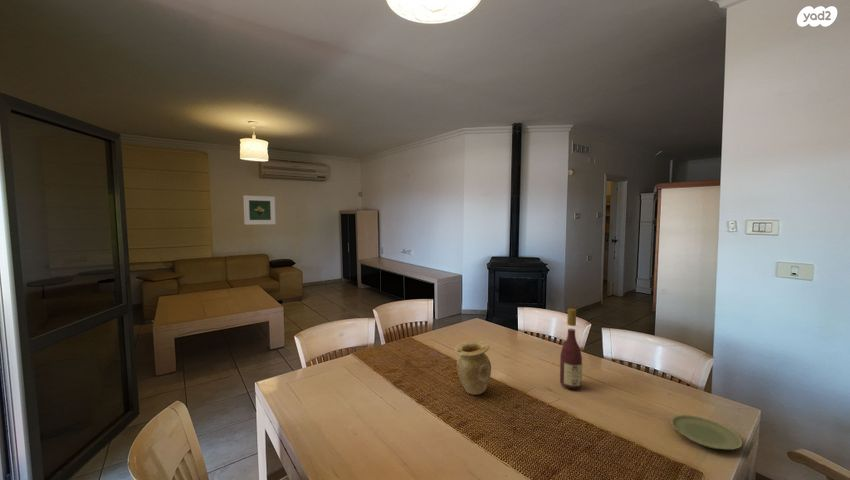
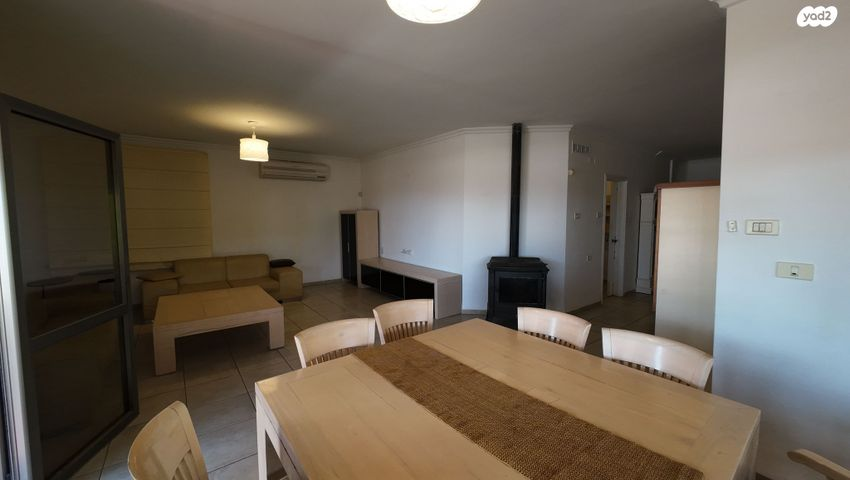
- vase (472, 368)
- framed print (260, 210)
- wine bottle (571, 347)
- plate (704, 433)
